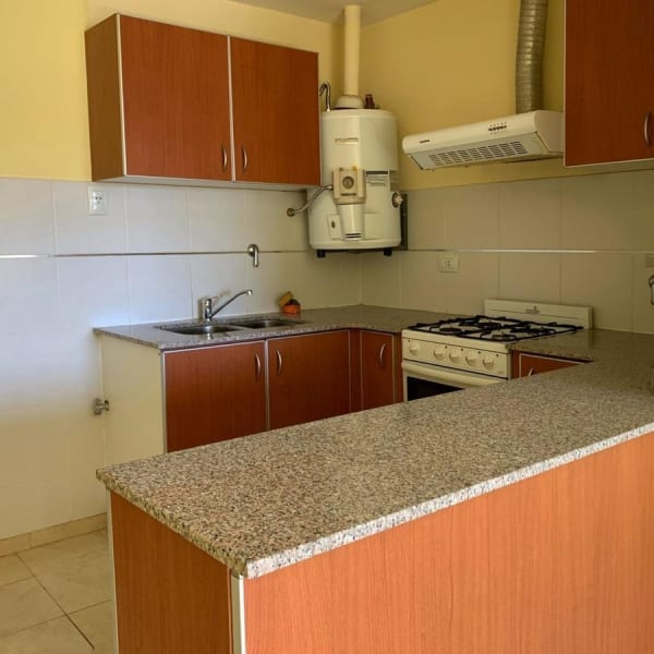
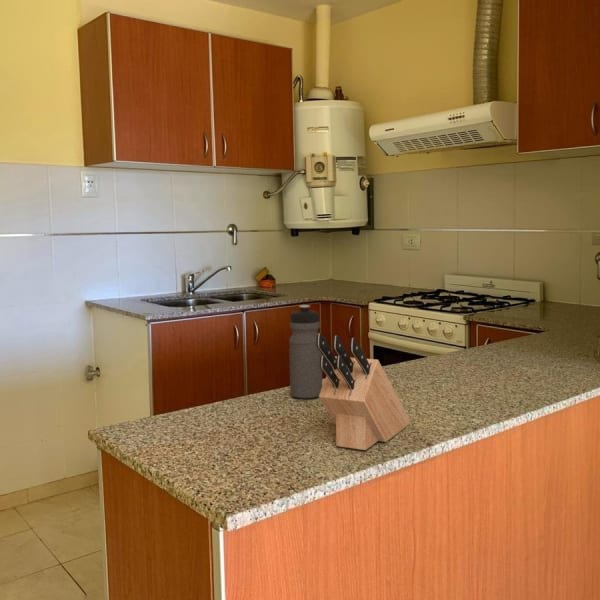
+ water bottle (305, 350)
+ knife block (362, 383)
